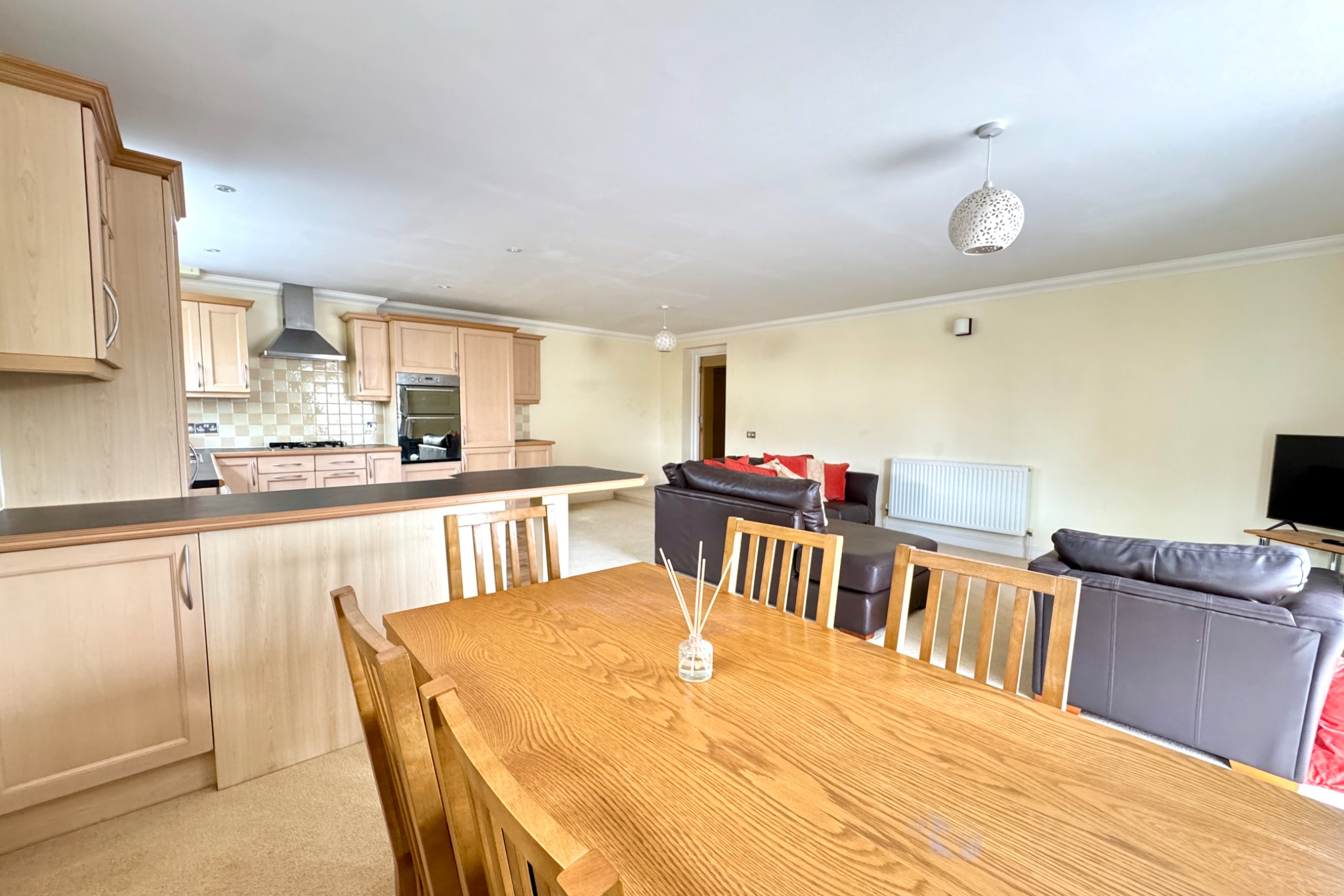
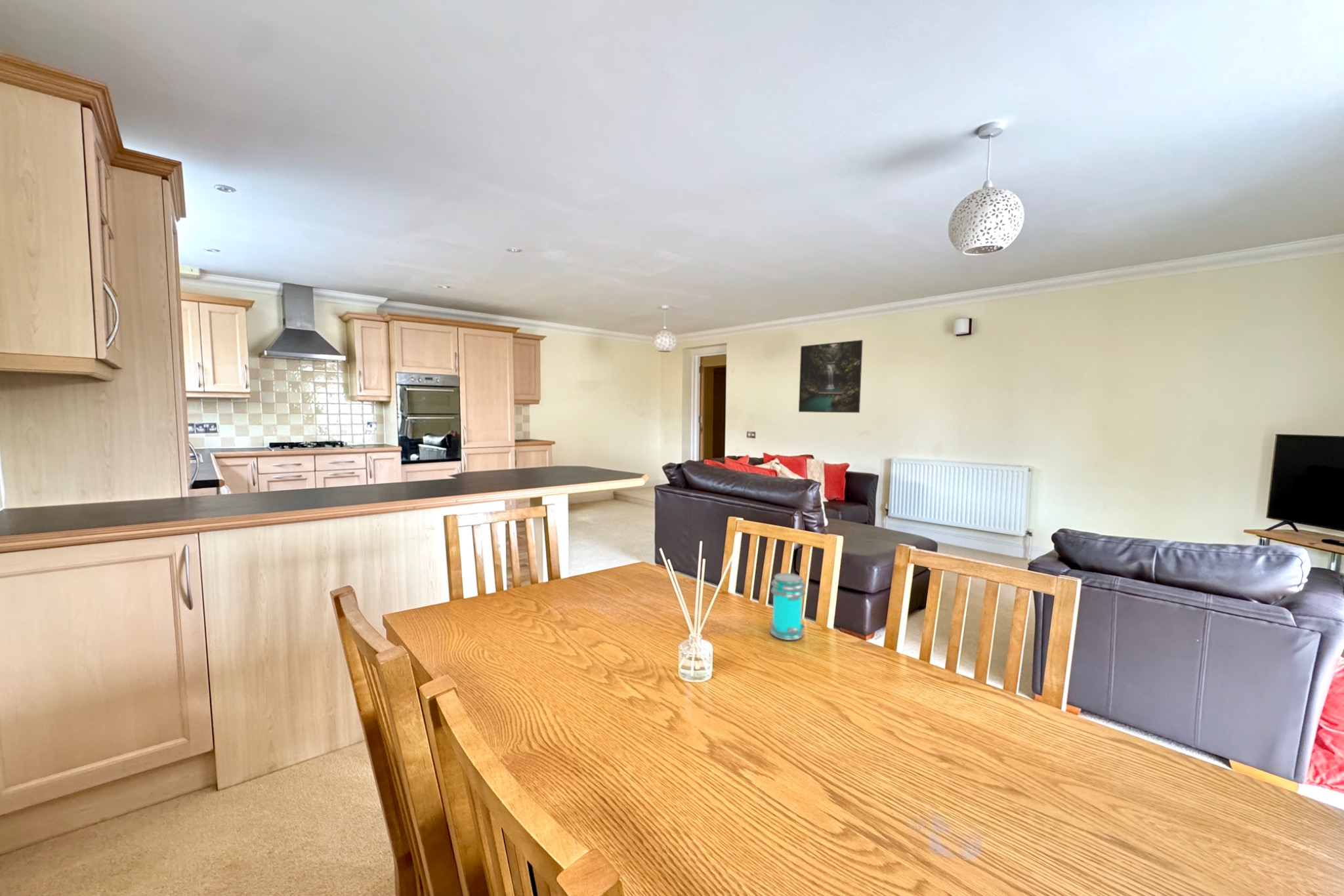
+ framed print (829, 378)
+ jar (788, 604)
